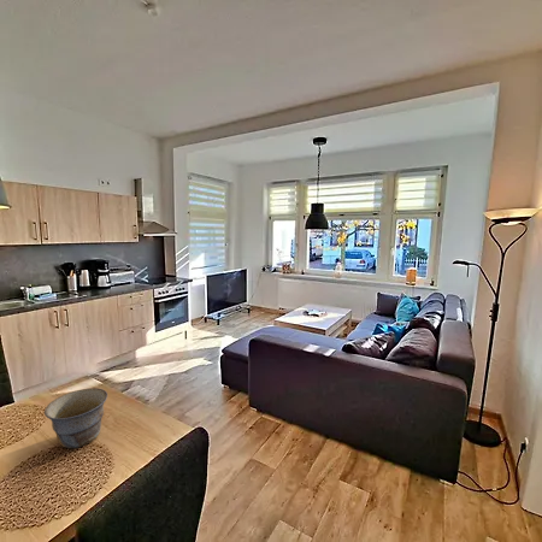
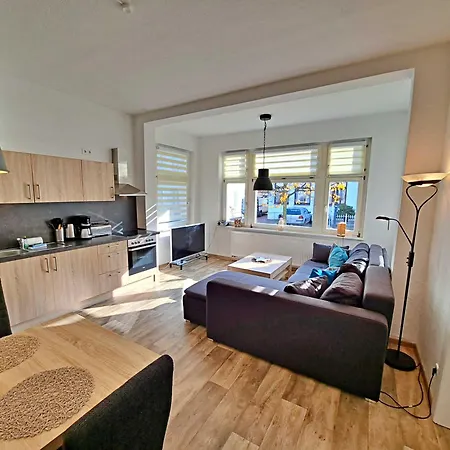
- bowl (78, 419)
